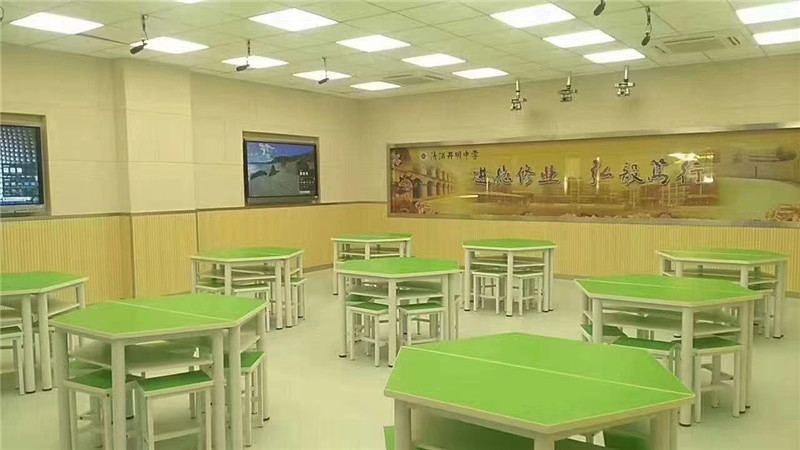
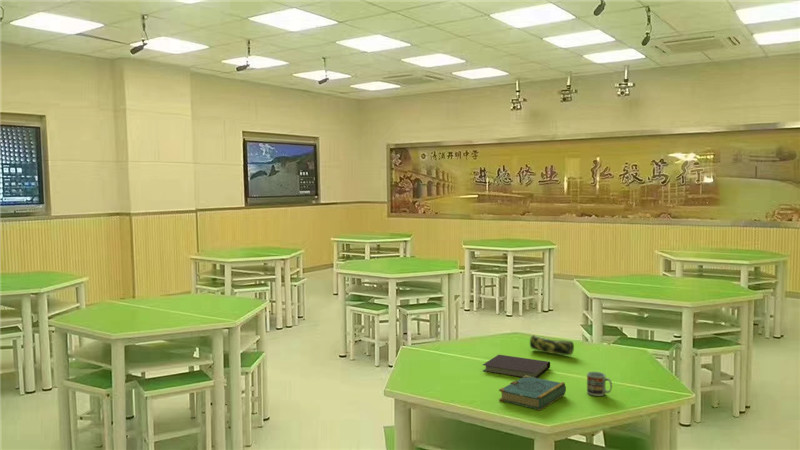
+ cup (599, 384)
+ pencil case (550, 345)
+ notebook (516, 366)
+ book (533, 391)
